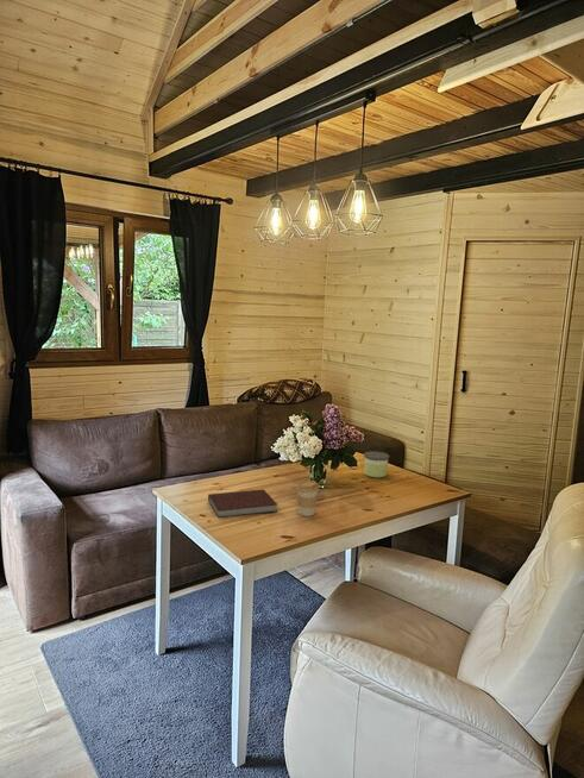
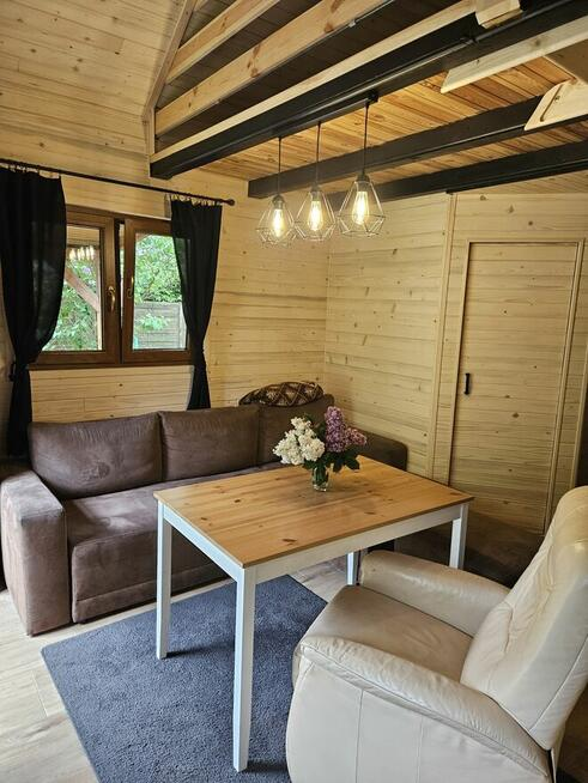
- candle (376, 464)
- coffee cup (307, 497)
- notebook (241, 502)
